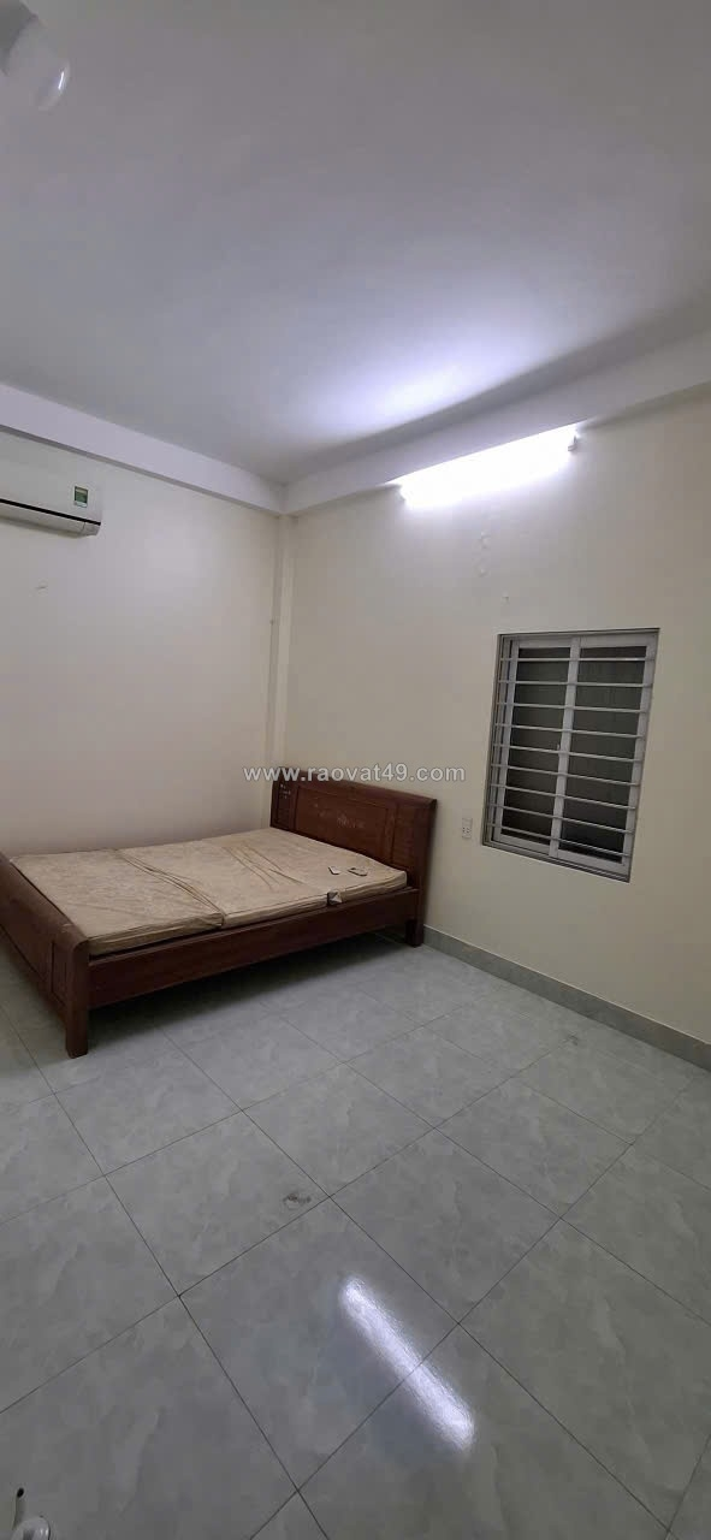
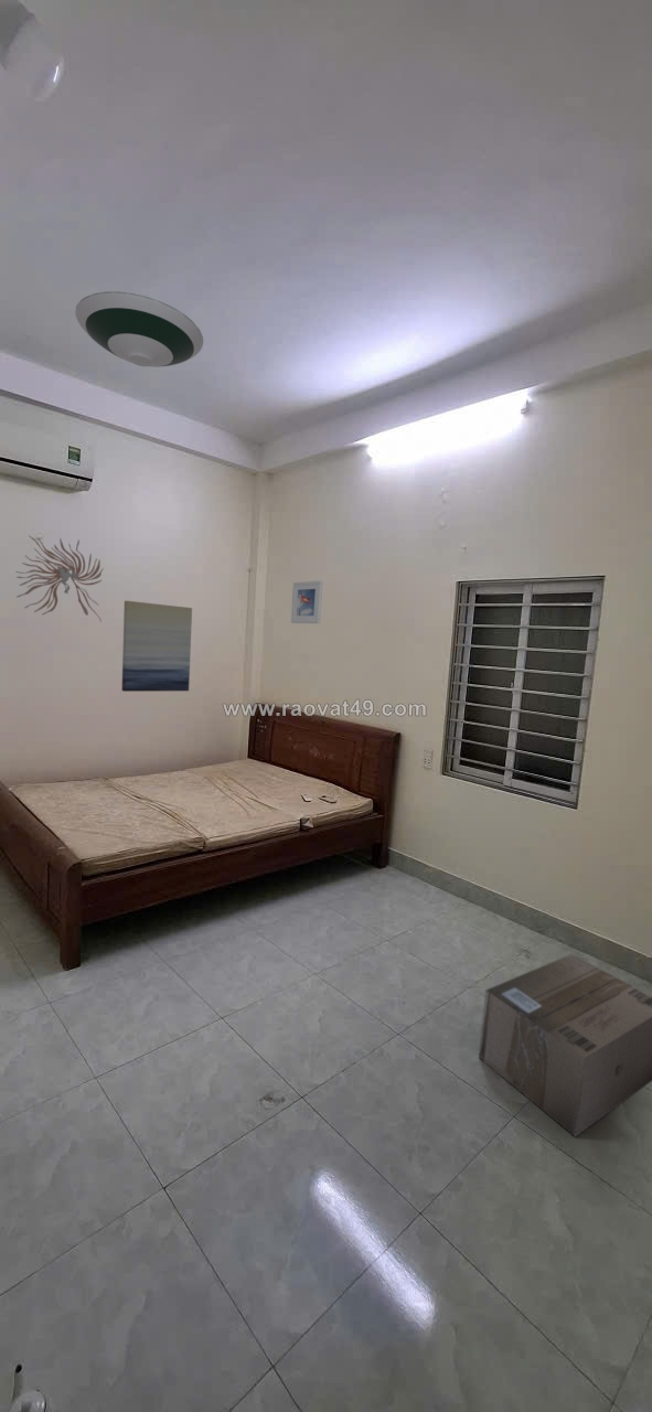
+ cardboard box (571, 1030)
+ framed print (306, 602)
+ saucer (140, 345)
+ wall art (158, 648)
+ wall sculpture (61, 577)
